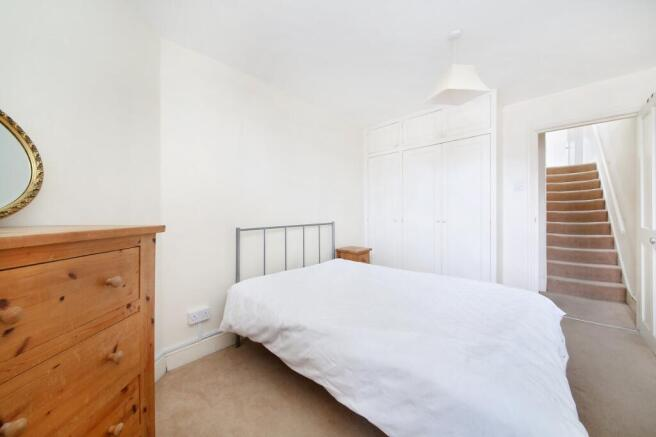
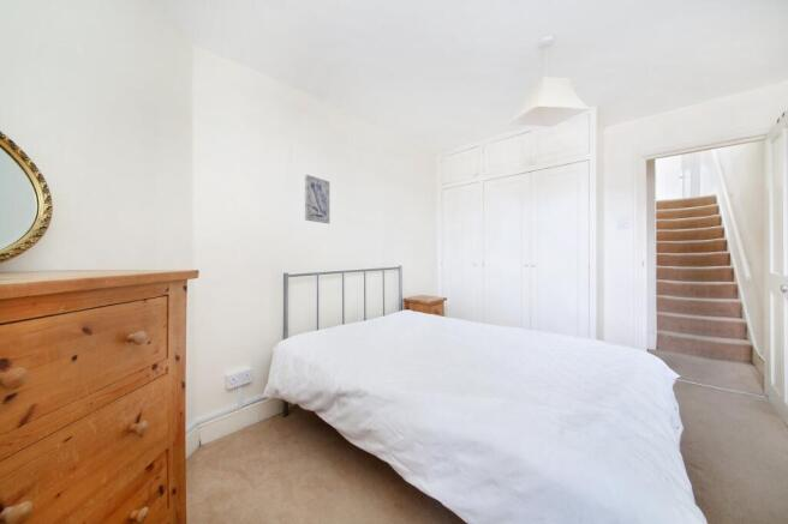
+ wall art (317, 199)
